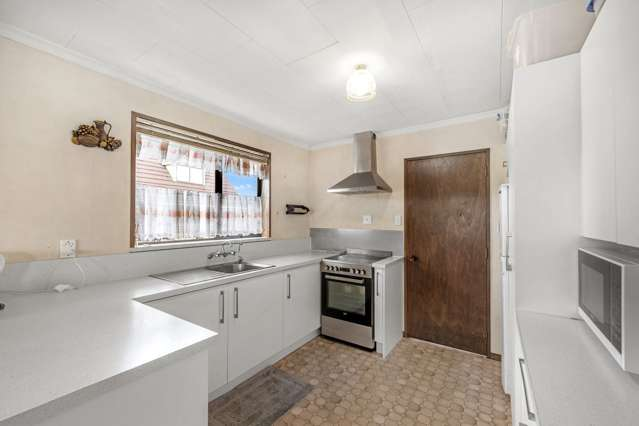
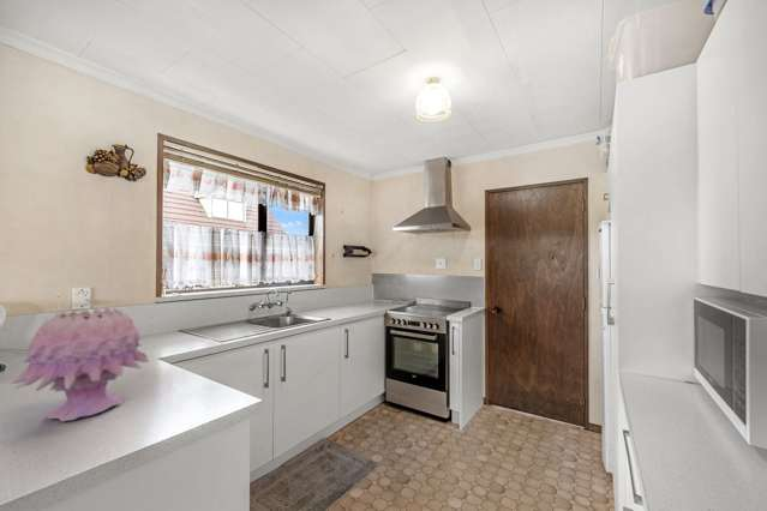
+ decorative vase (88, 360)
